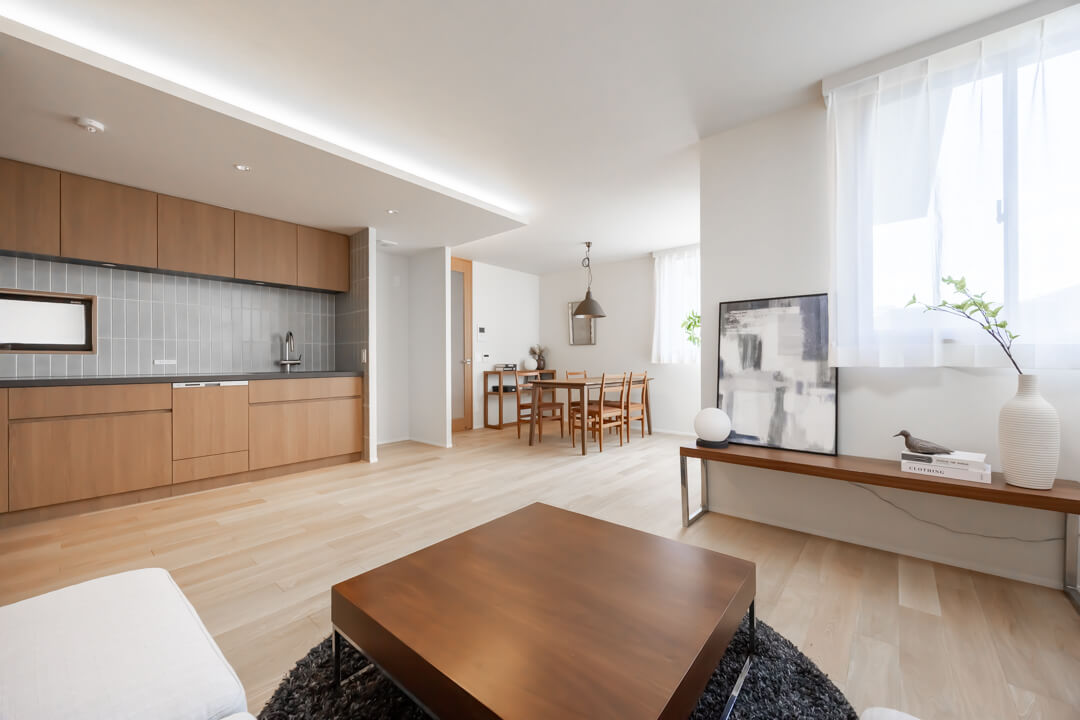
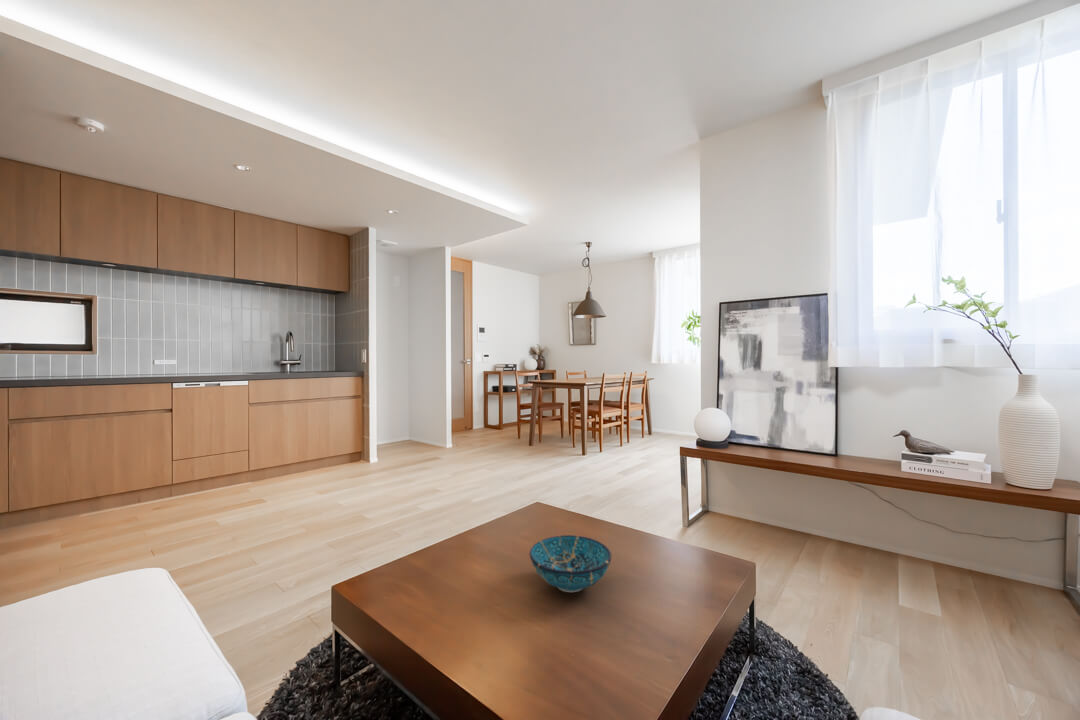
+ decorative bowl (570, 568)
